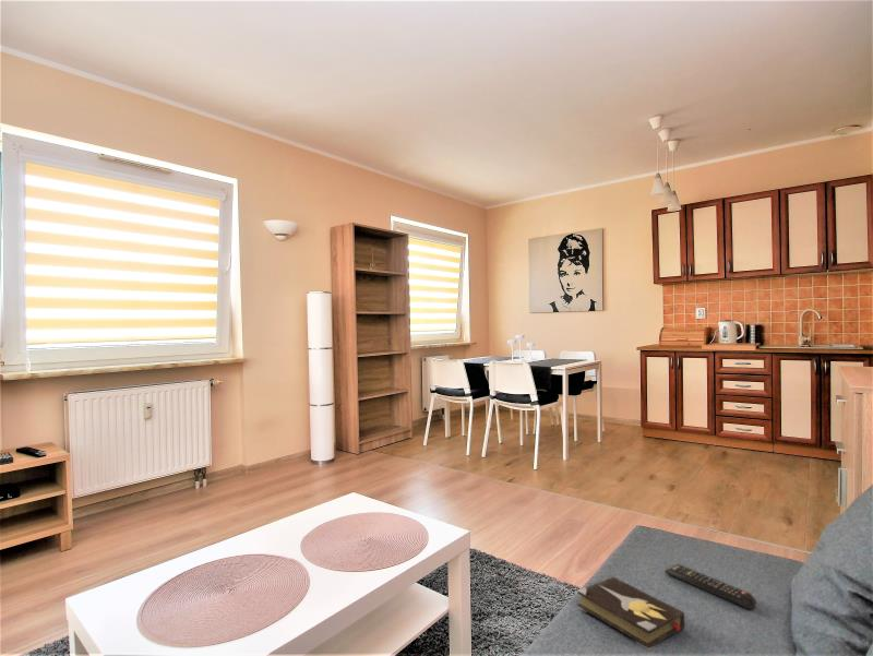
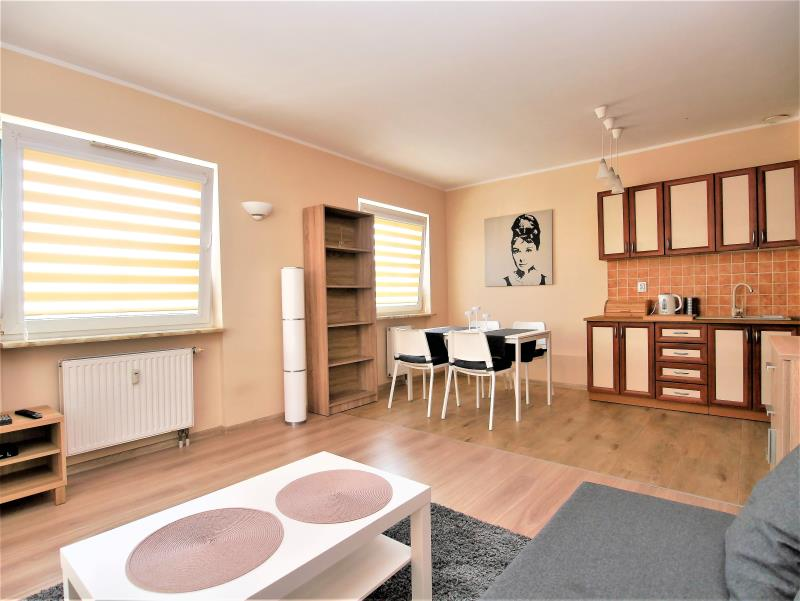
- hardback book (629, 607)
- remote control (707, 584)
